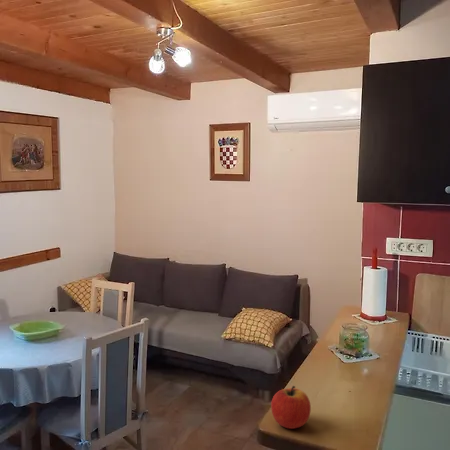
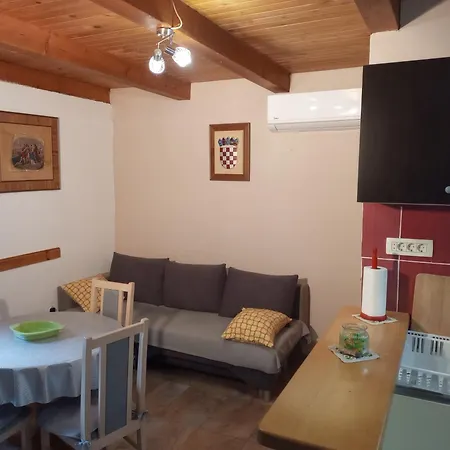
- apple (291, 405)
